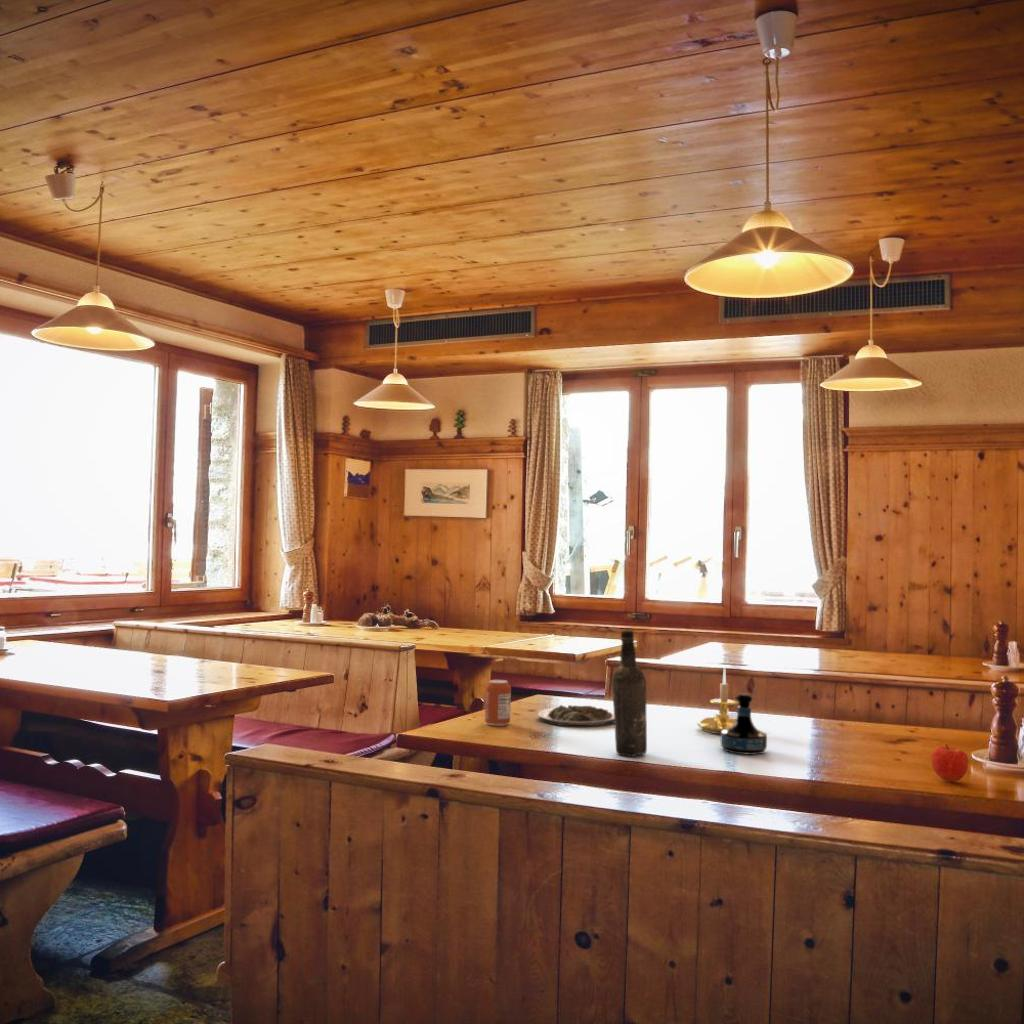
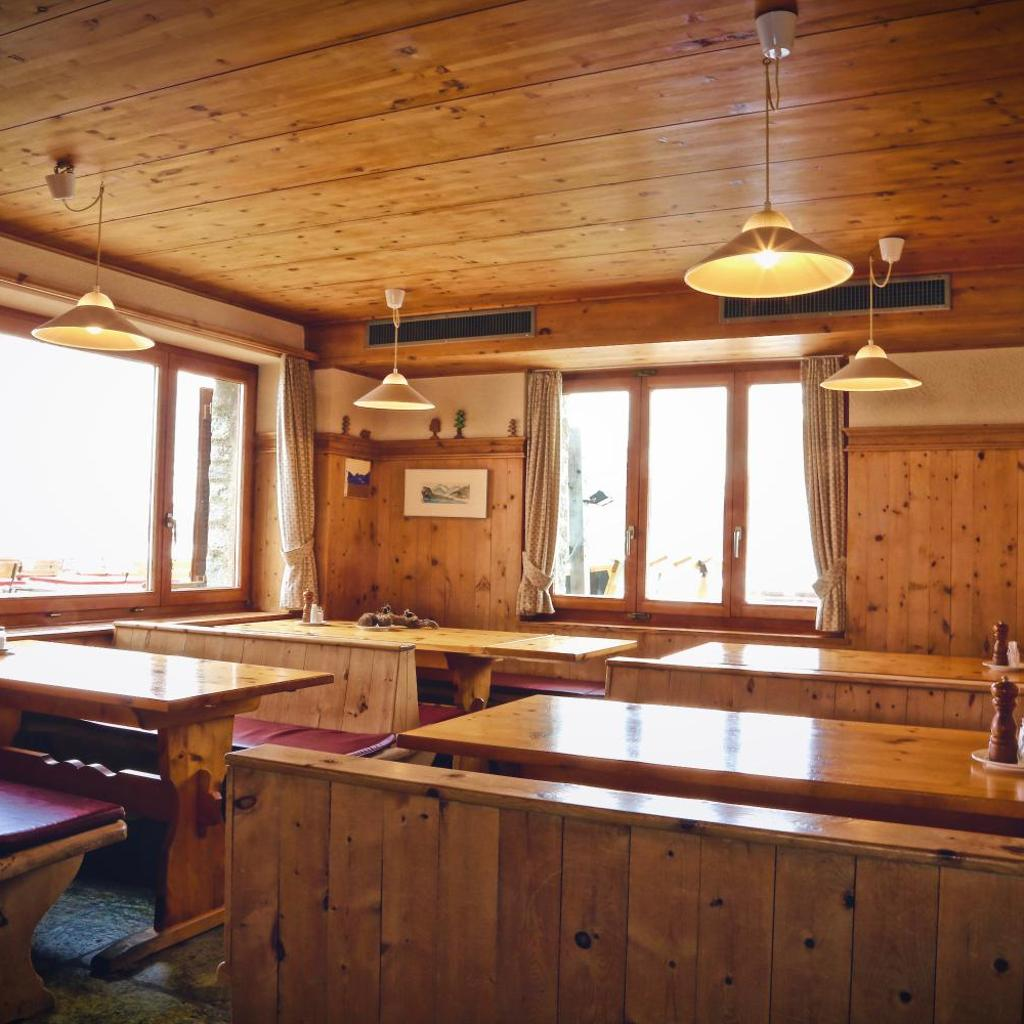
- can (497, 702)
- beer bottle (629, 691)
- fruit (949, 762)
- plate (578, 713)
- tequila bottle (743, 722)
- candle holder (723, 699)
